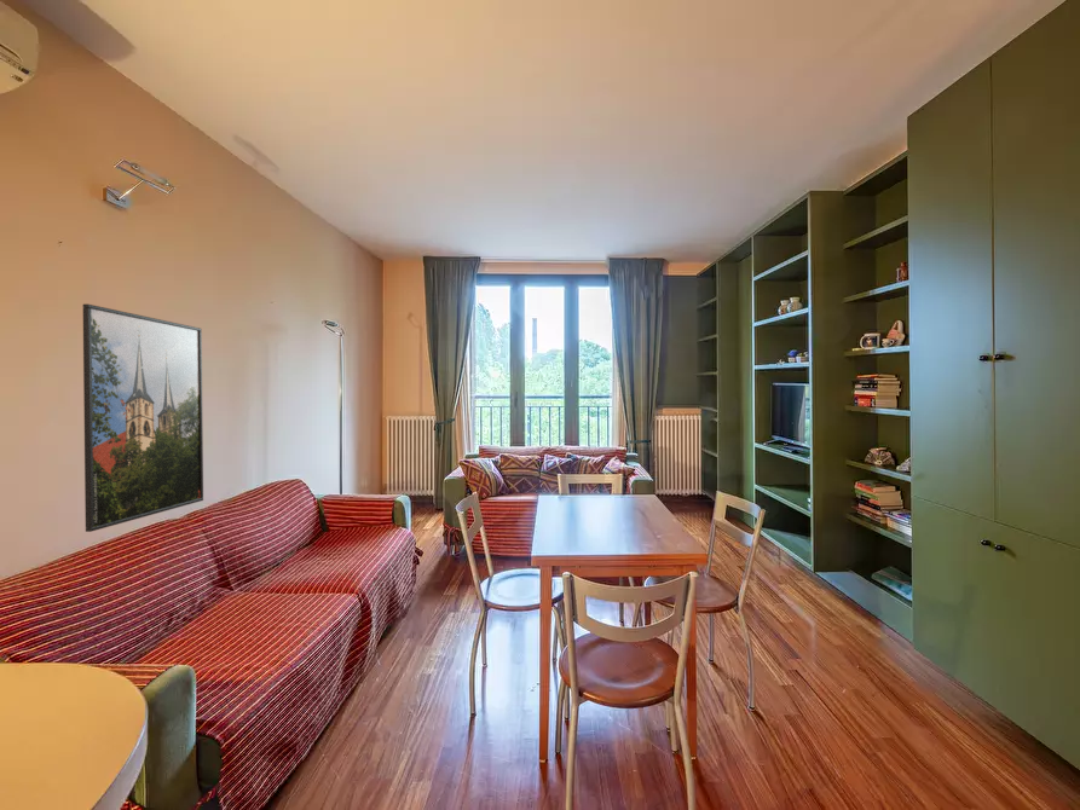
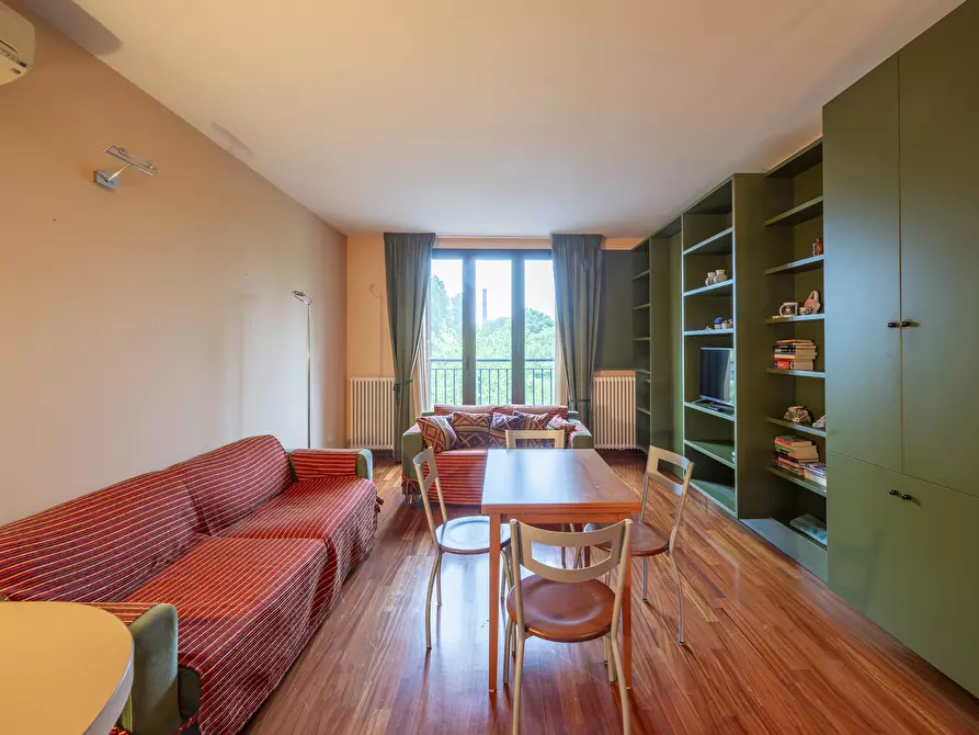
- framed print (151, 416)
